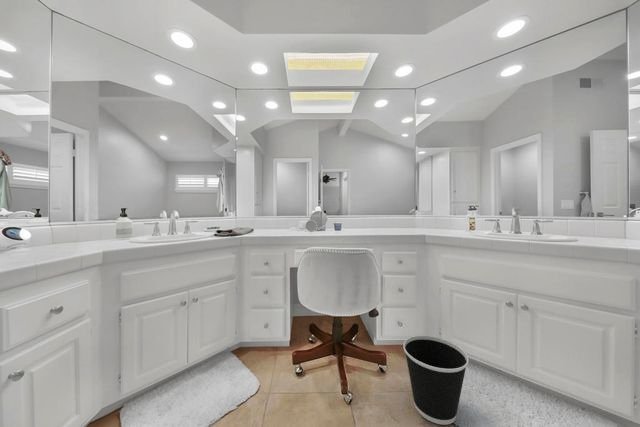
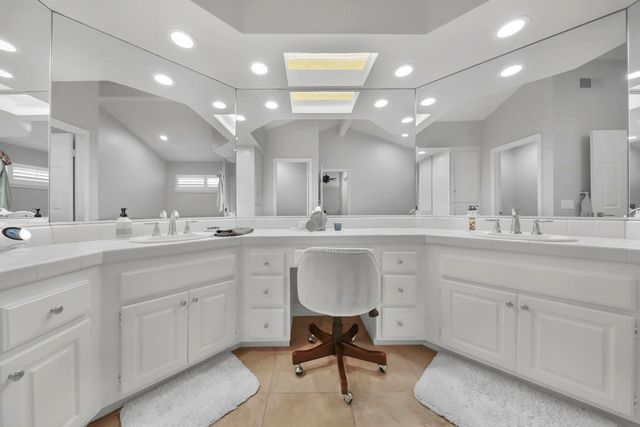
- wastebasket (434, 379)
